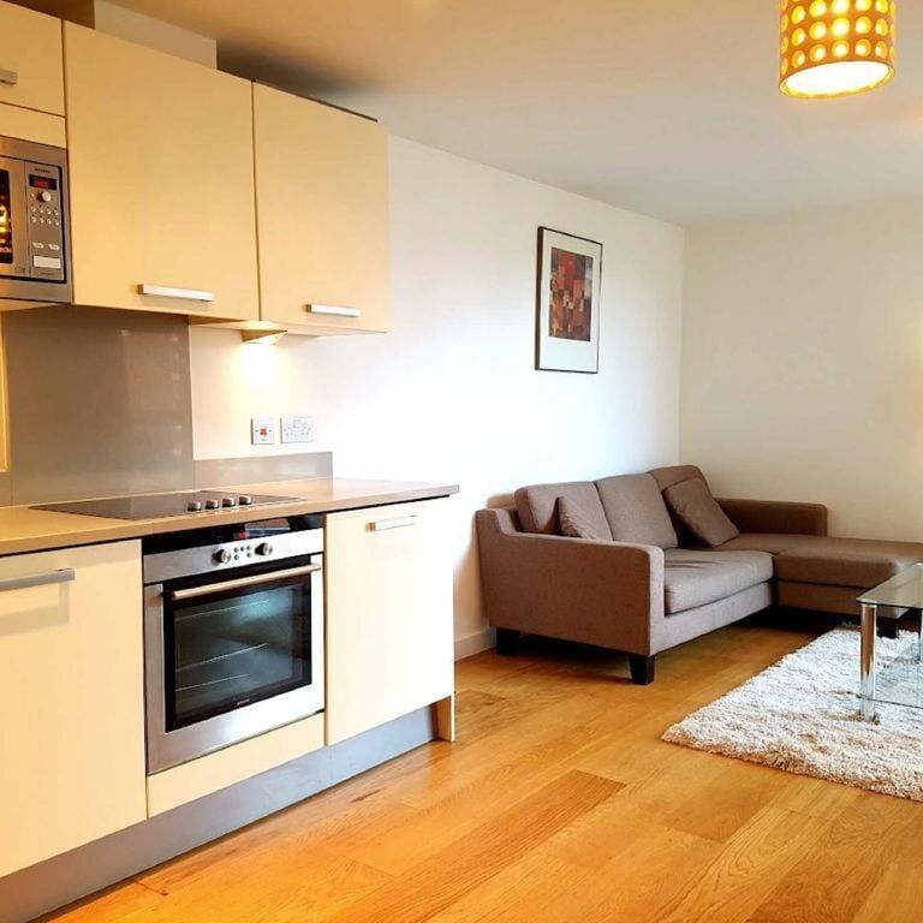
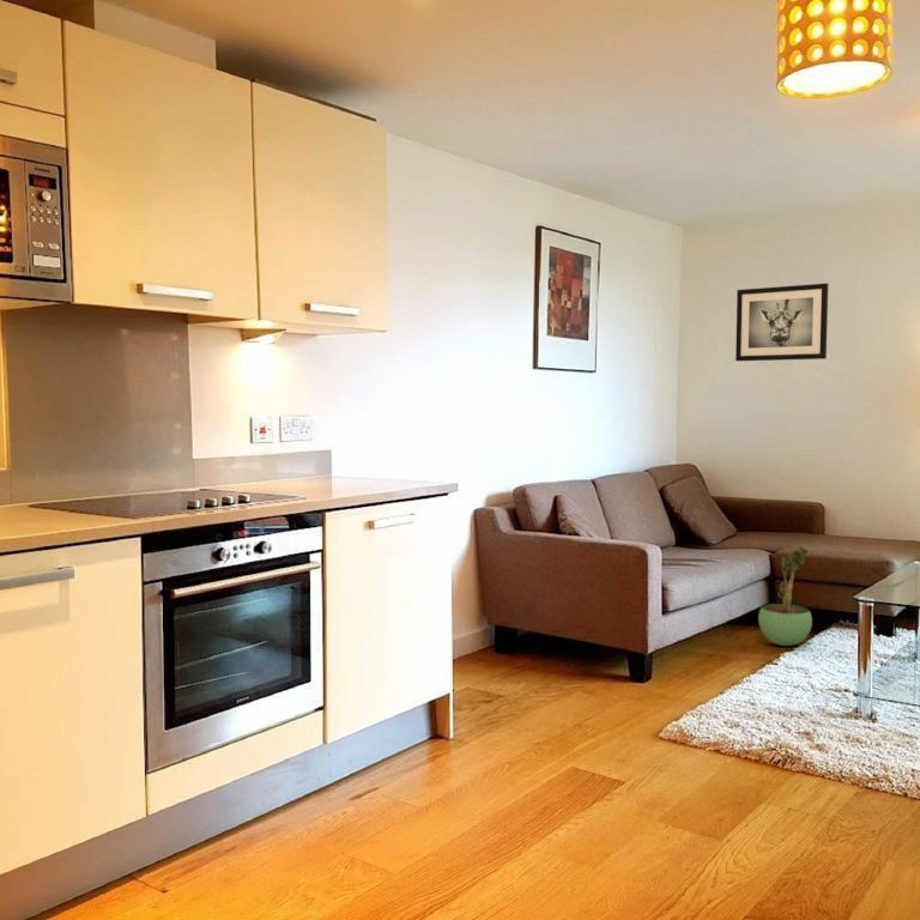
+ wall art (780, 323)
+ potted plant (786, 594)
